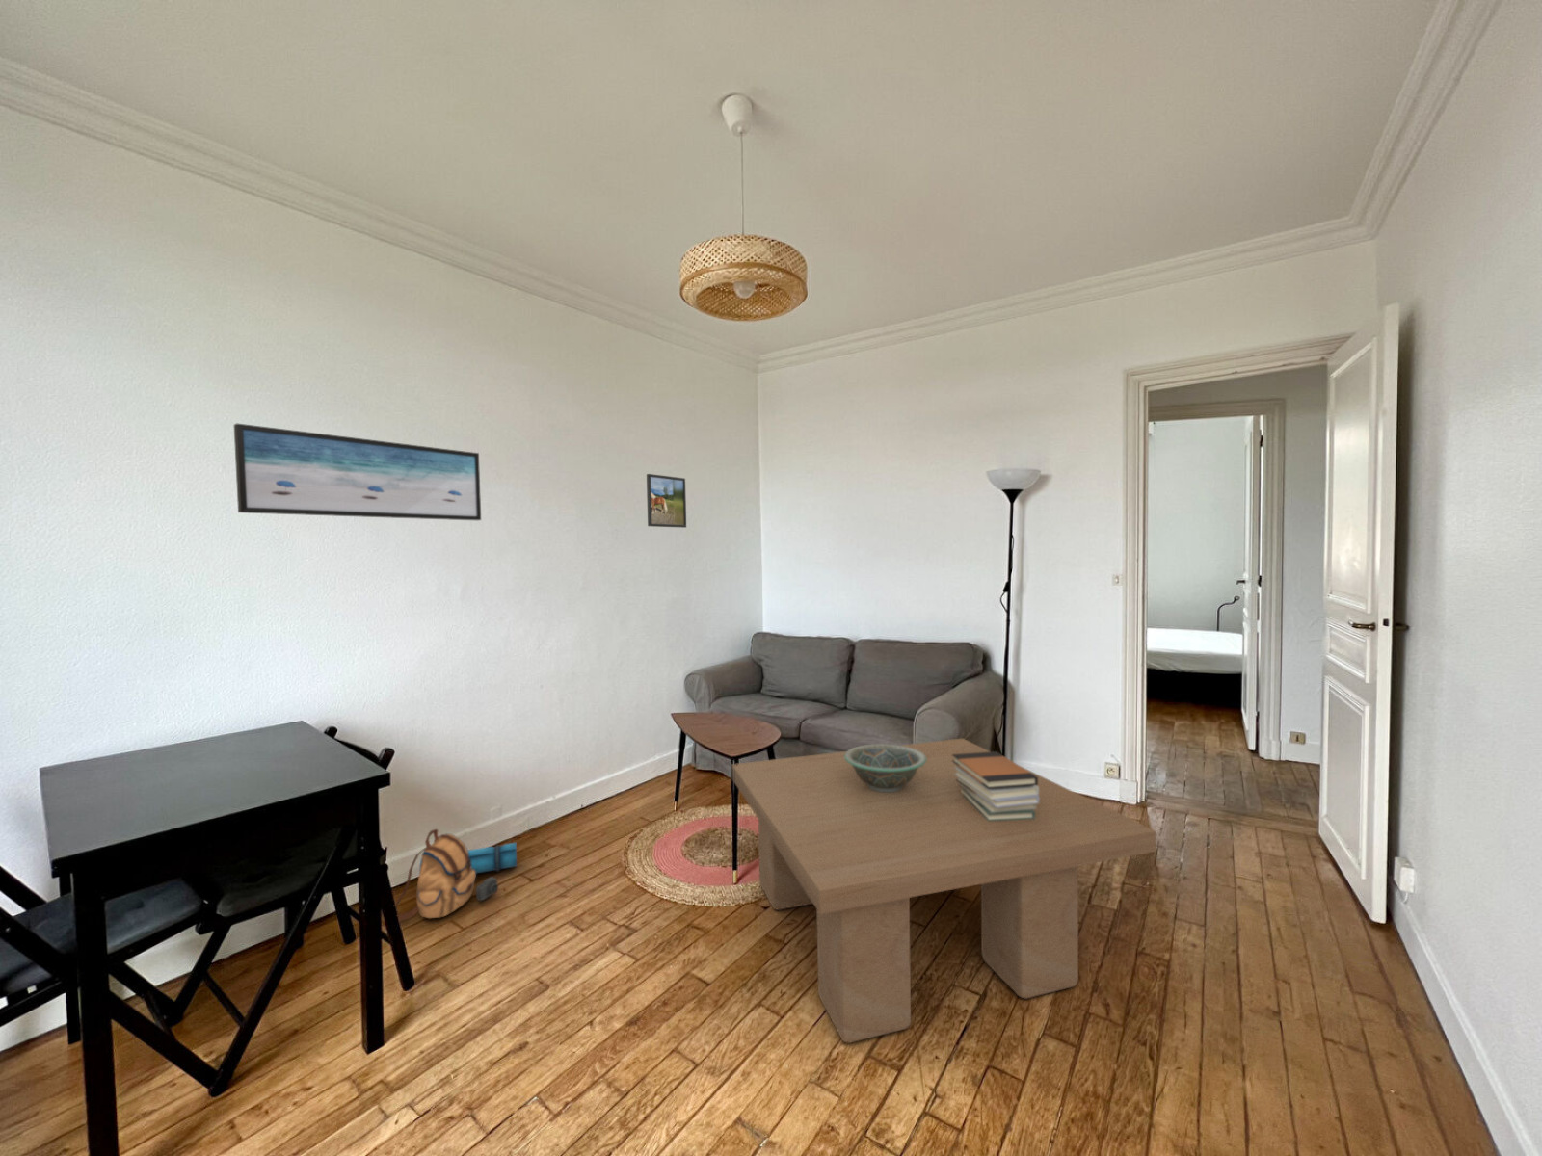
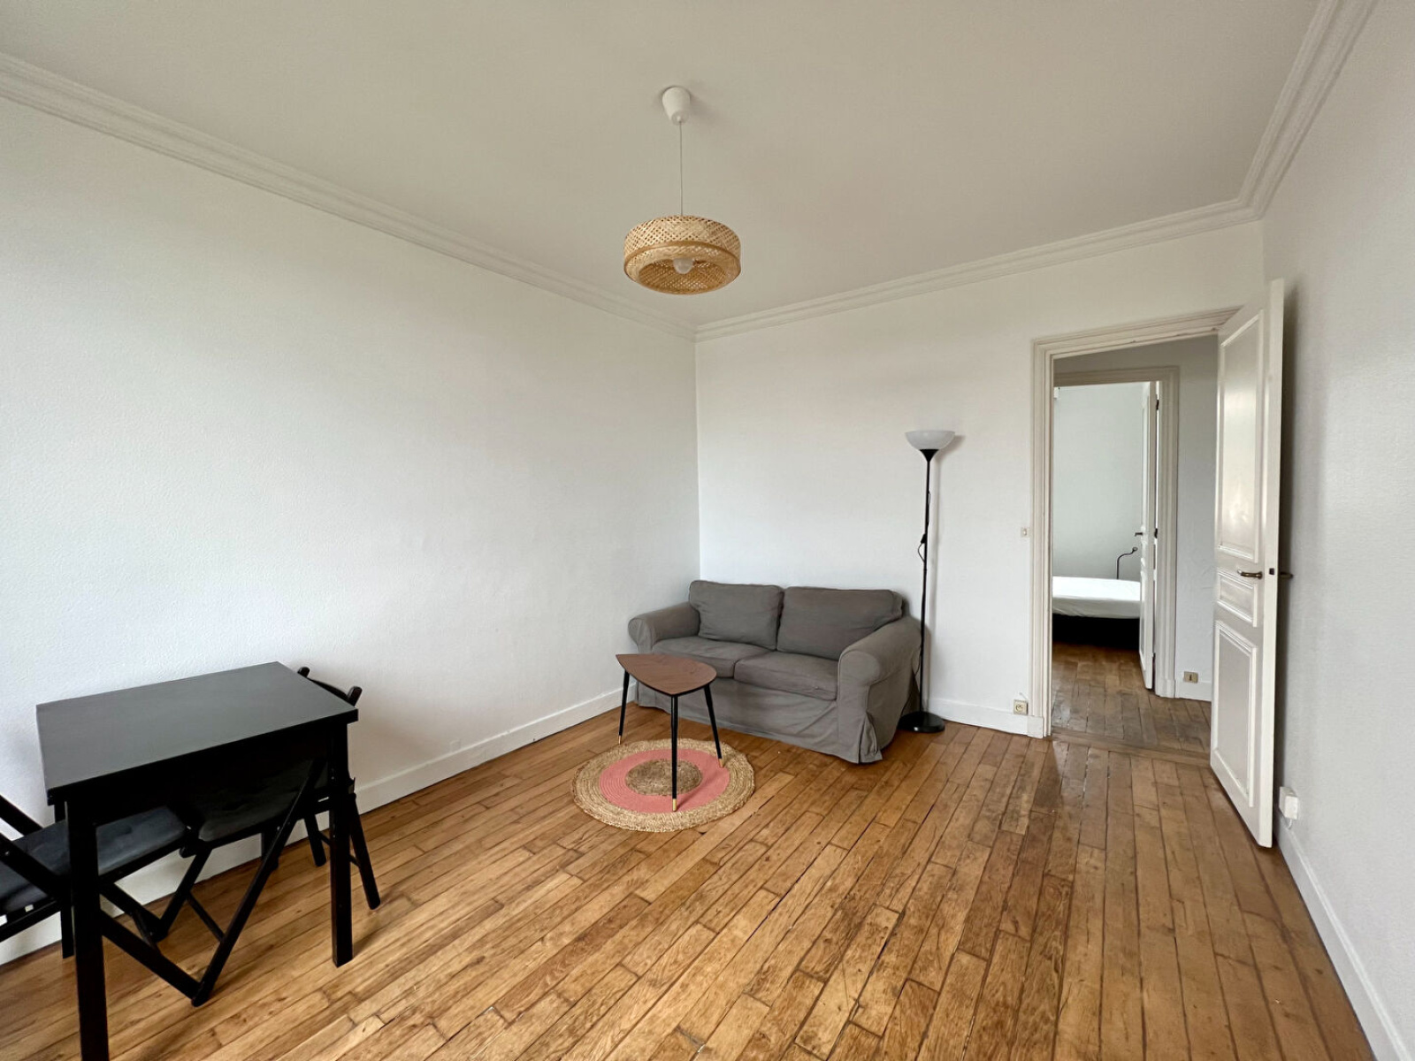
- coffee table (912, 860)
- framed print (667, 501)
- book stack (993, 784)
- backpack (454, 854)
- wall art (374, 478)
- decorative bowl (885, 770)
